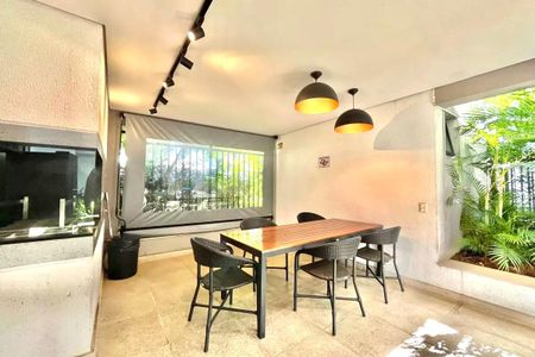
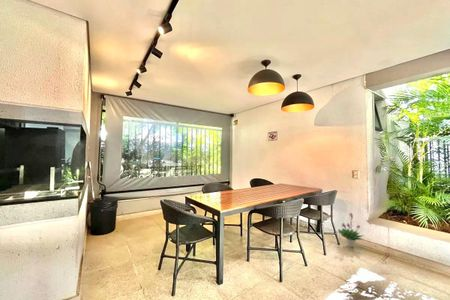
+ potted plant (349, 230)
